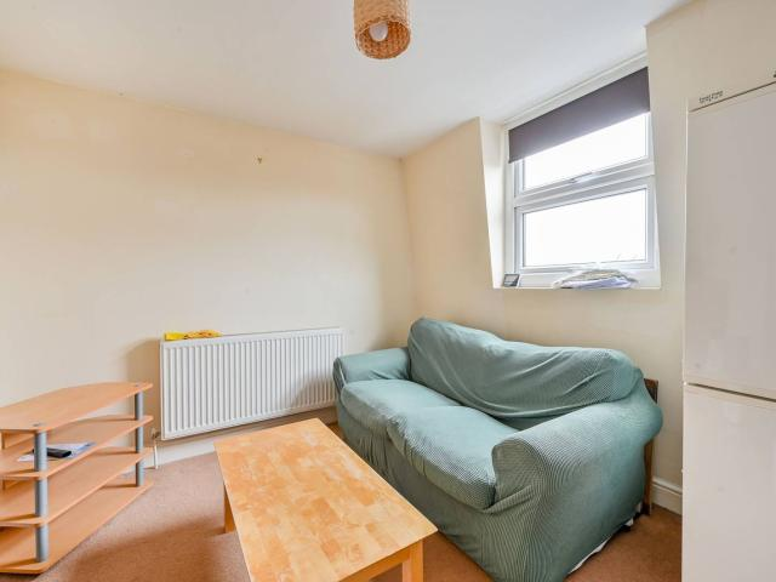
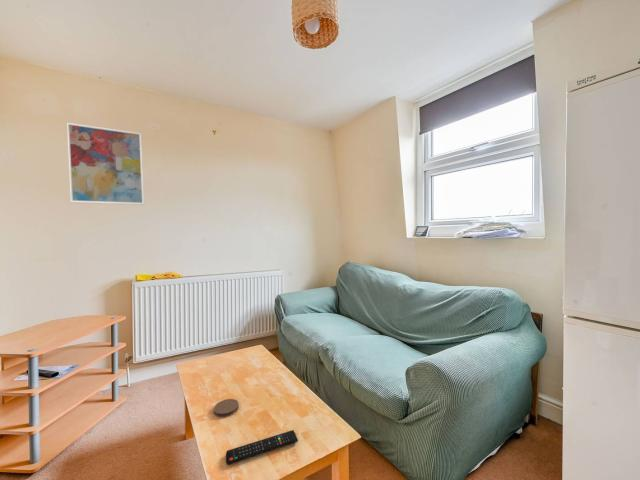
+ wall art (107, 166)
+ coaster (226, 407)
+ remote control (262, 447)
